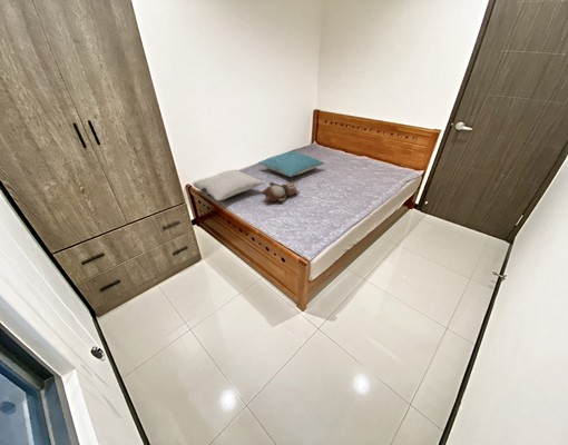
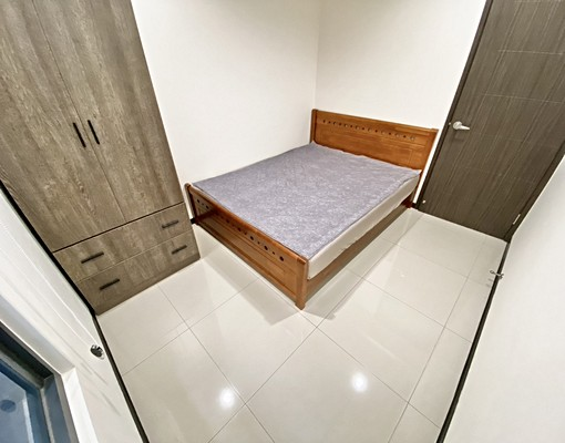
- teddy bear (281, 190)
- pillow (227, 184)
- pillow (291, 162)
